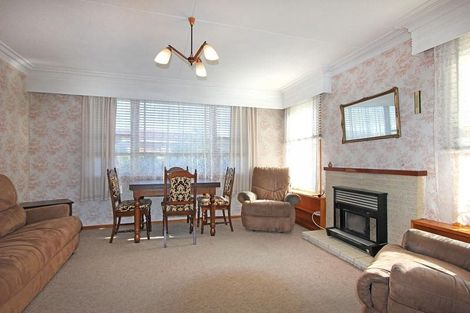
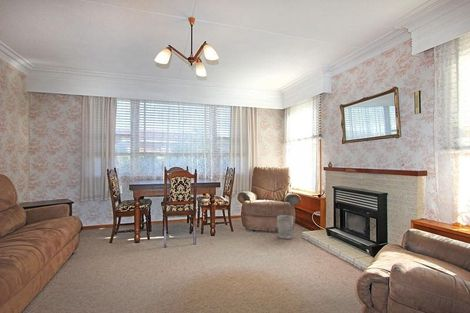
+ wastebasket (285, 226)
